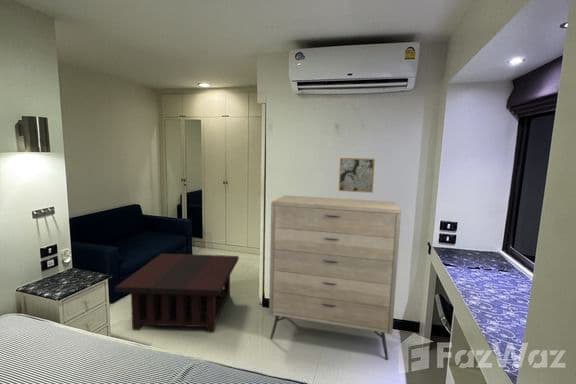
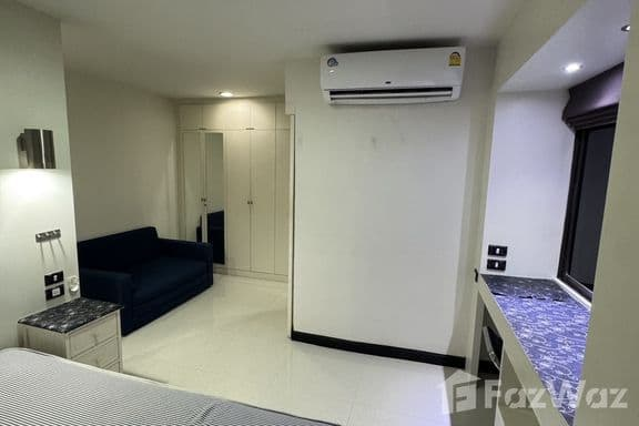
- coffee table (186, 290)
- wall art (356, 175)
- dresser (332, 269)
